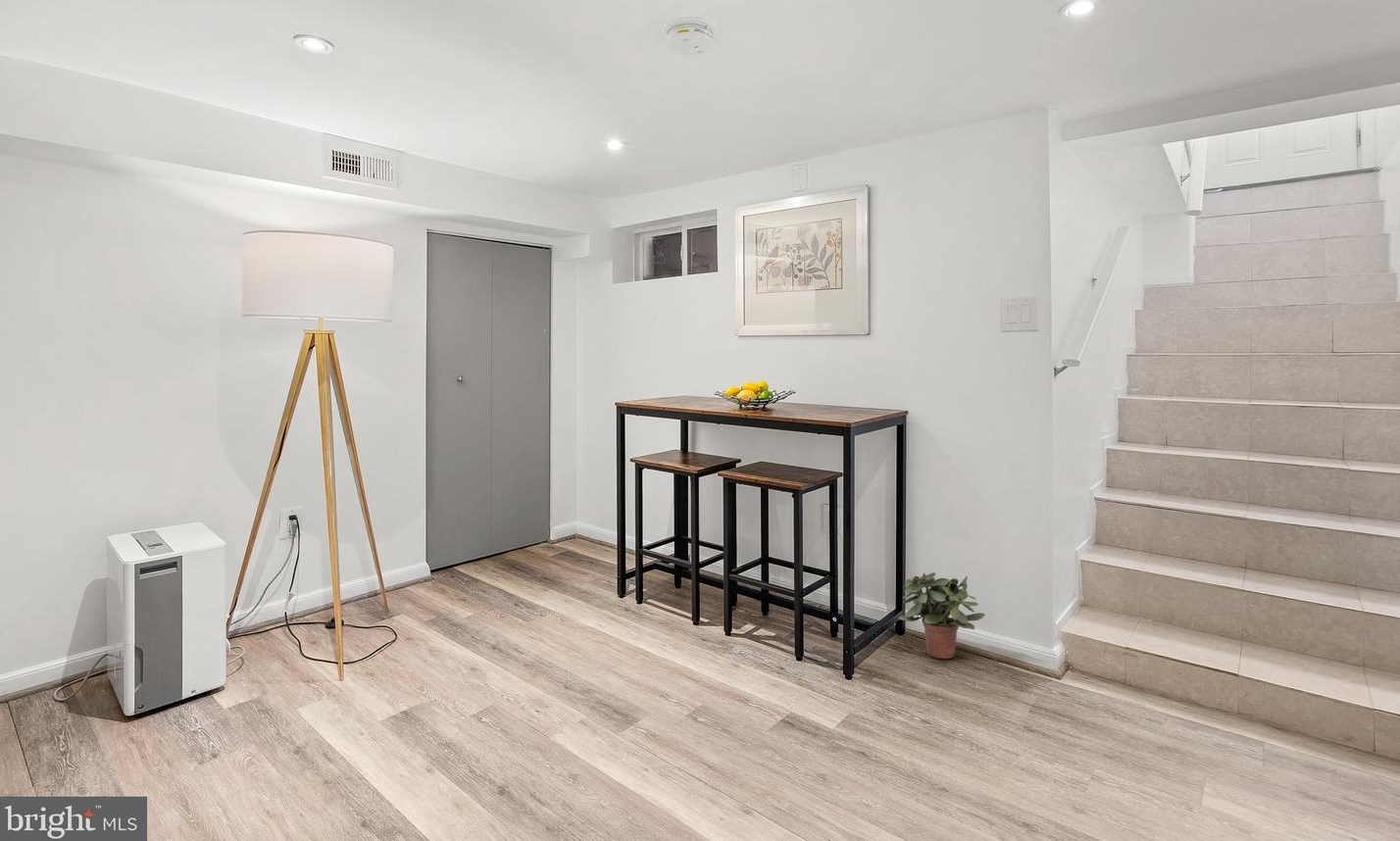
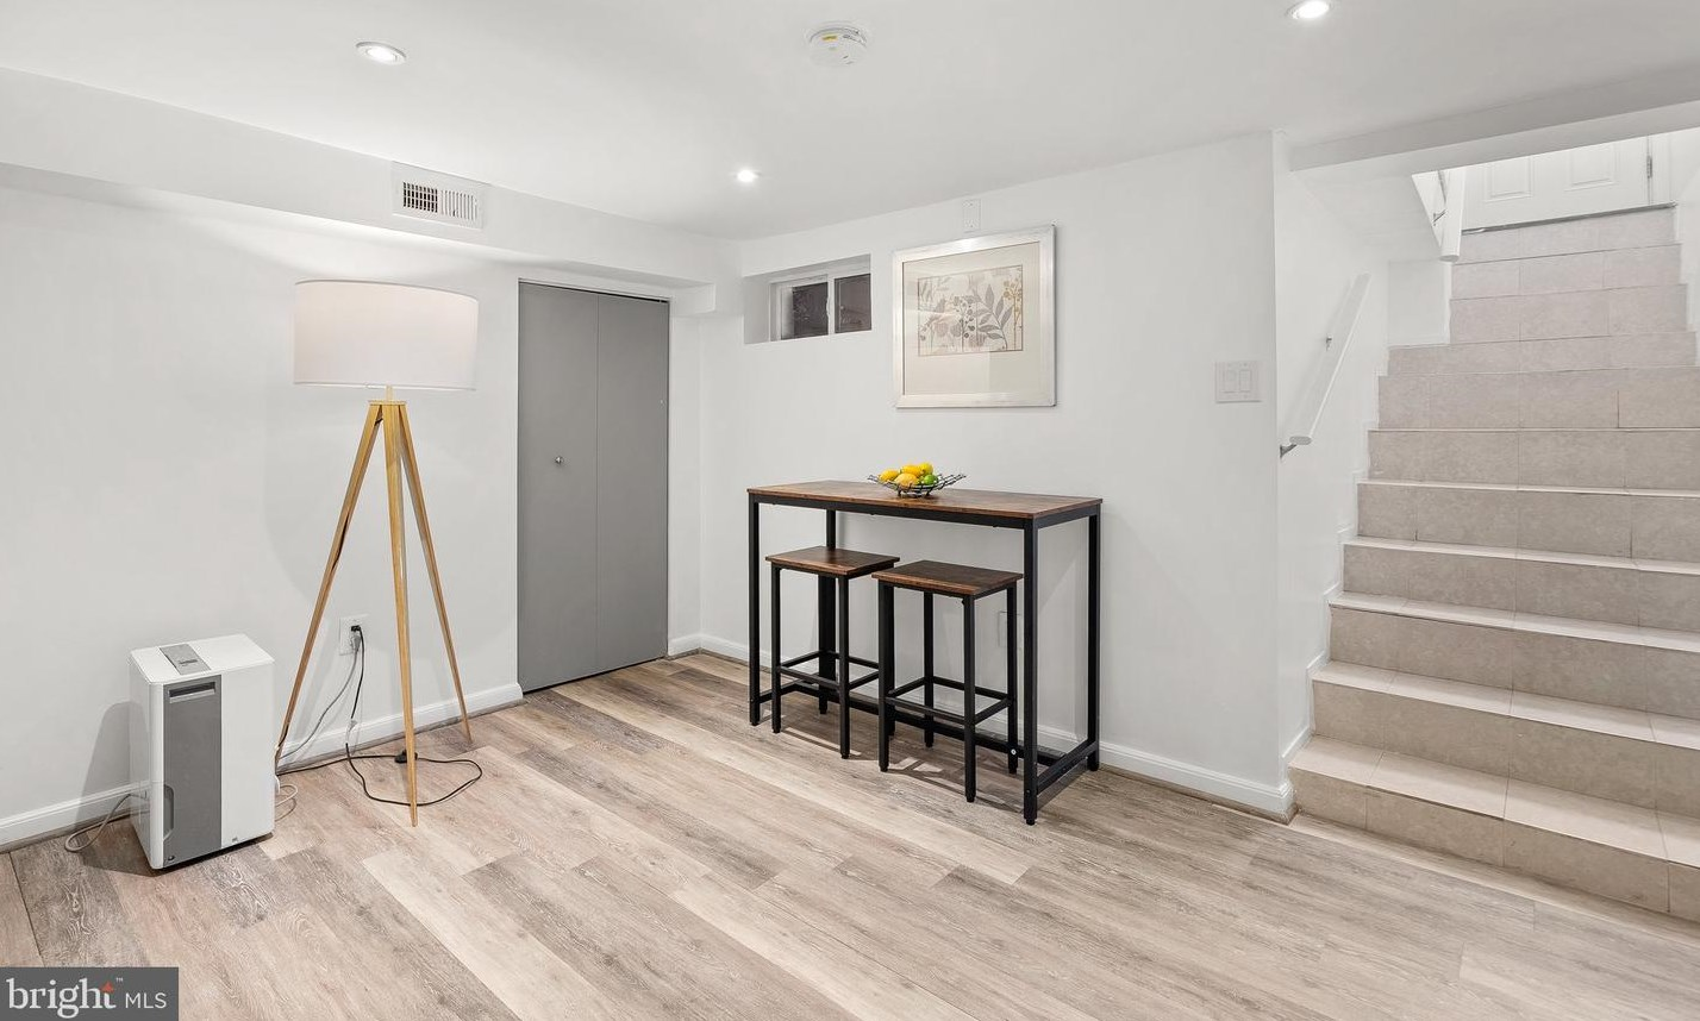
- potted plant (941, 613)
